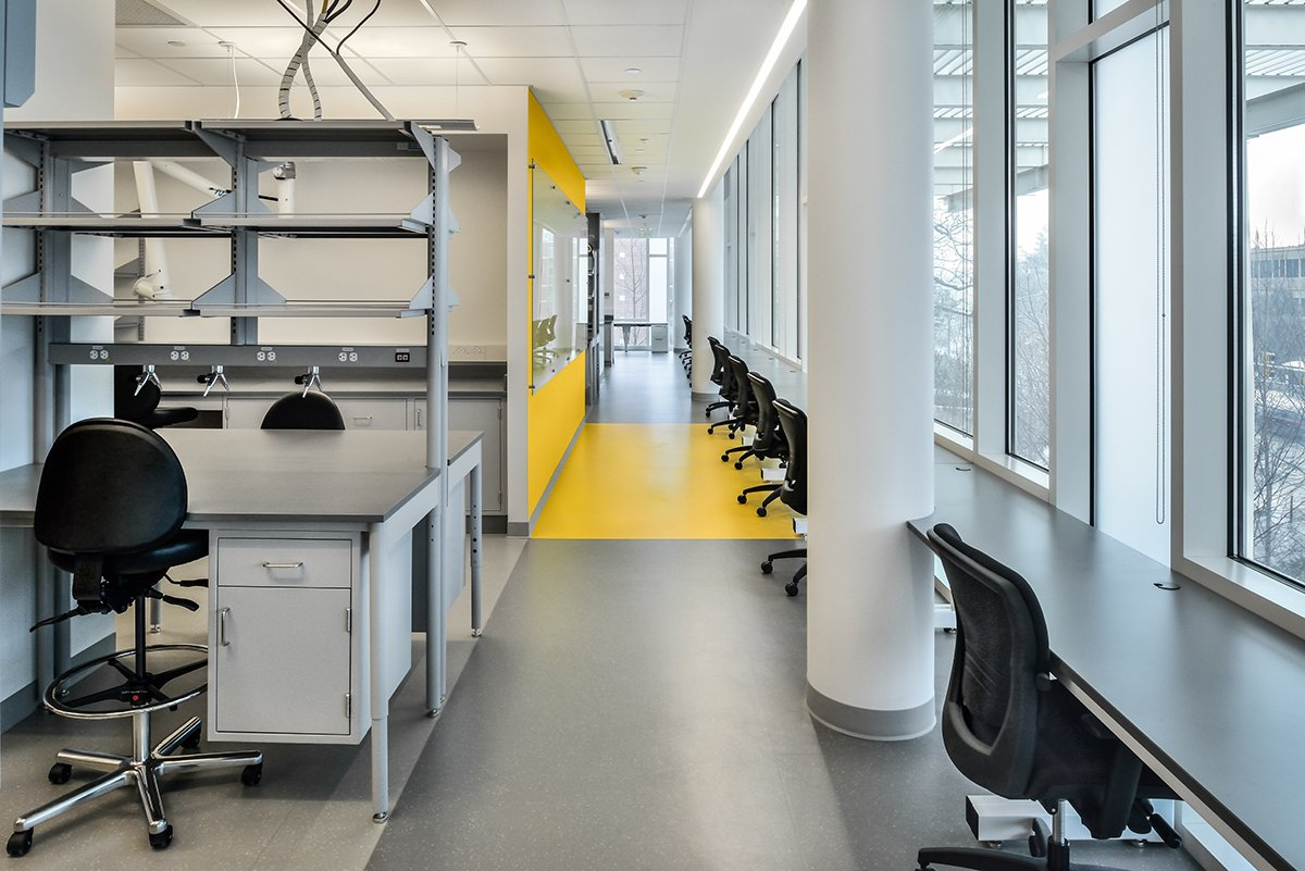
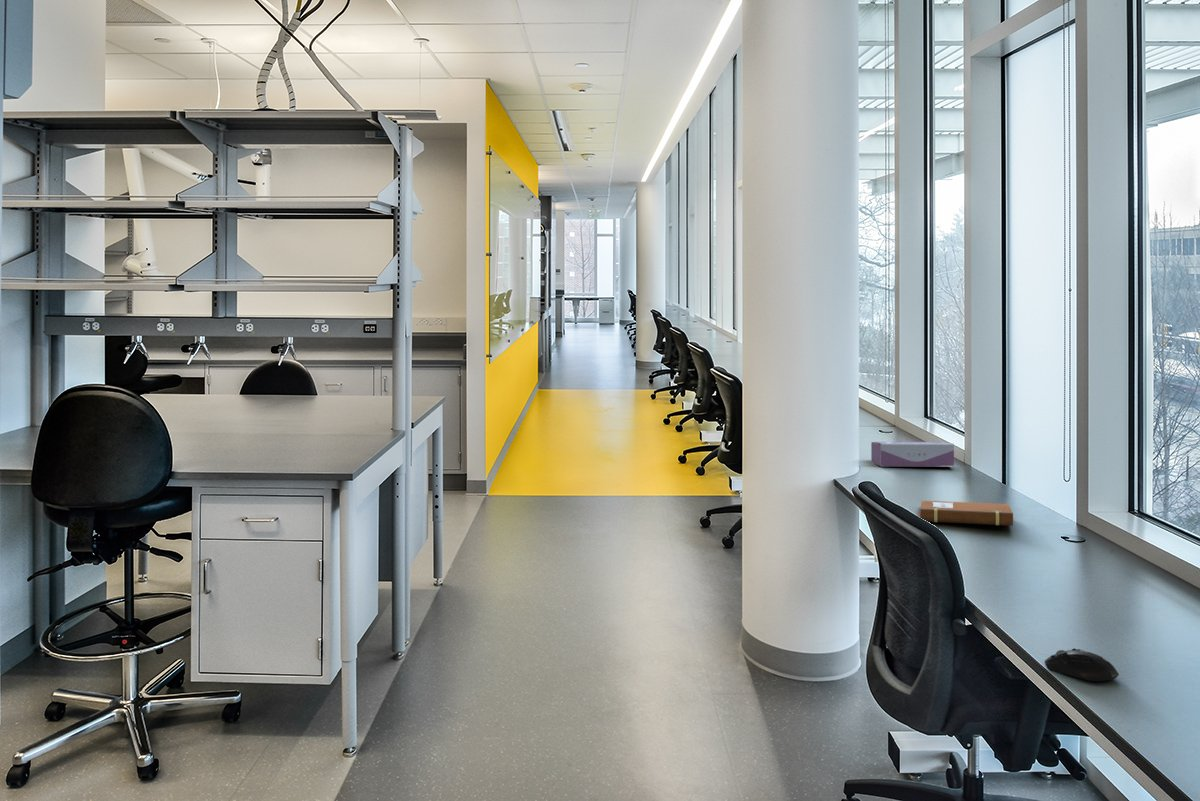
+ notebook (962, 512)
+ tissue box (911, 453)
+ computer mouse (1080, 661)
